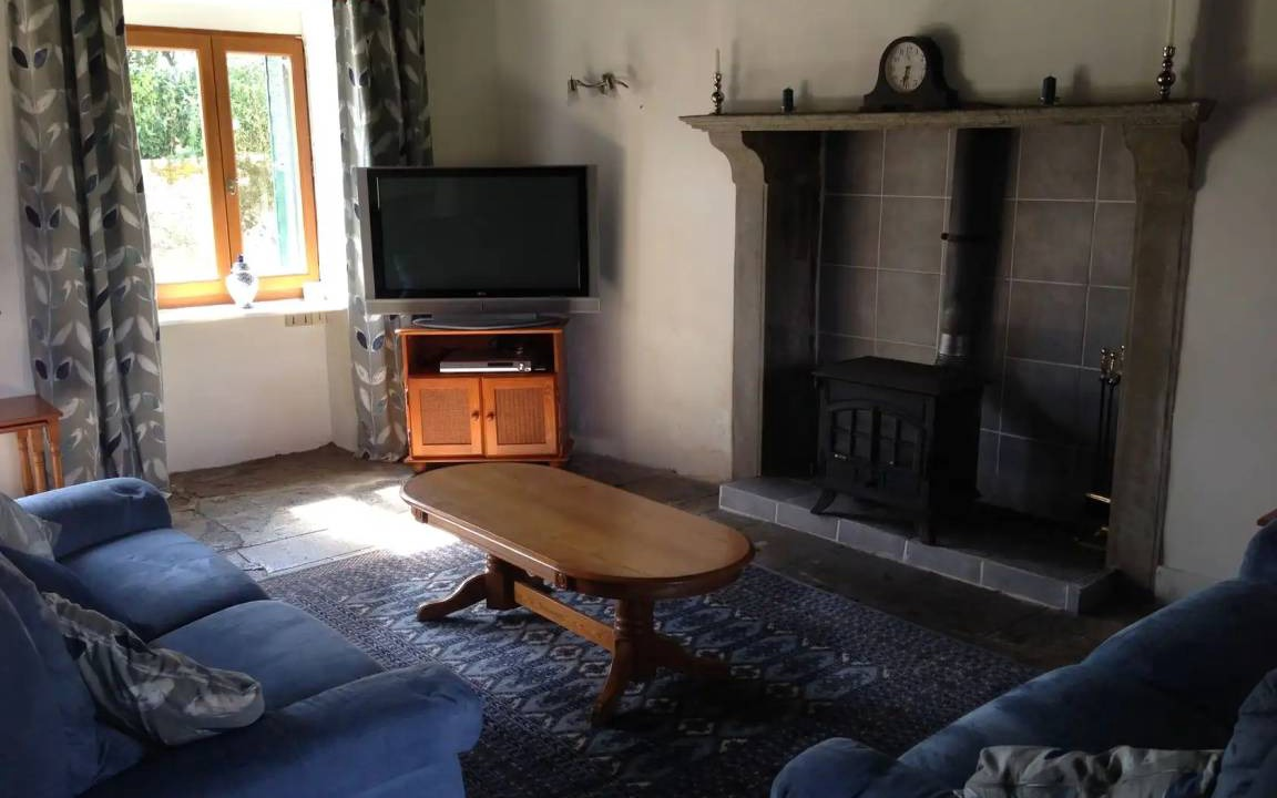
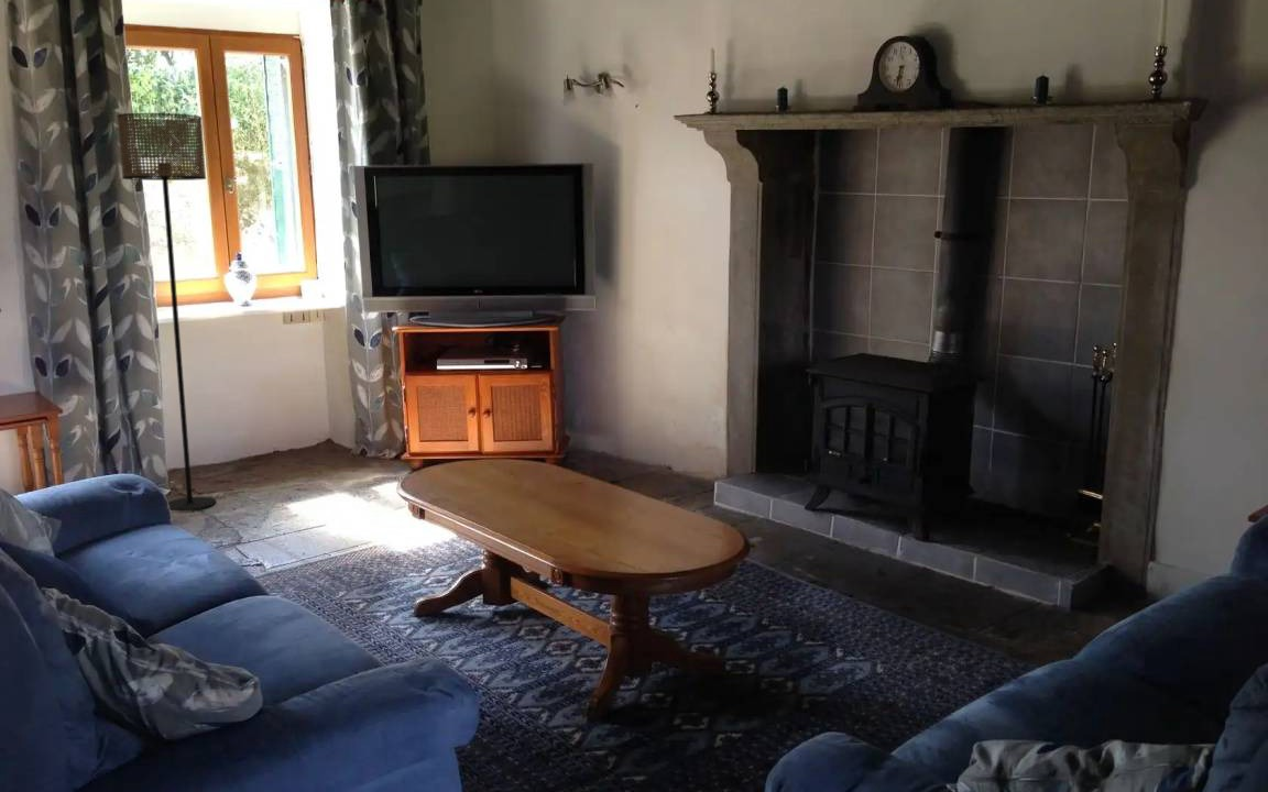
+ floor lamp (175, 316)
